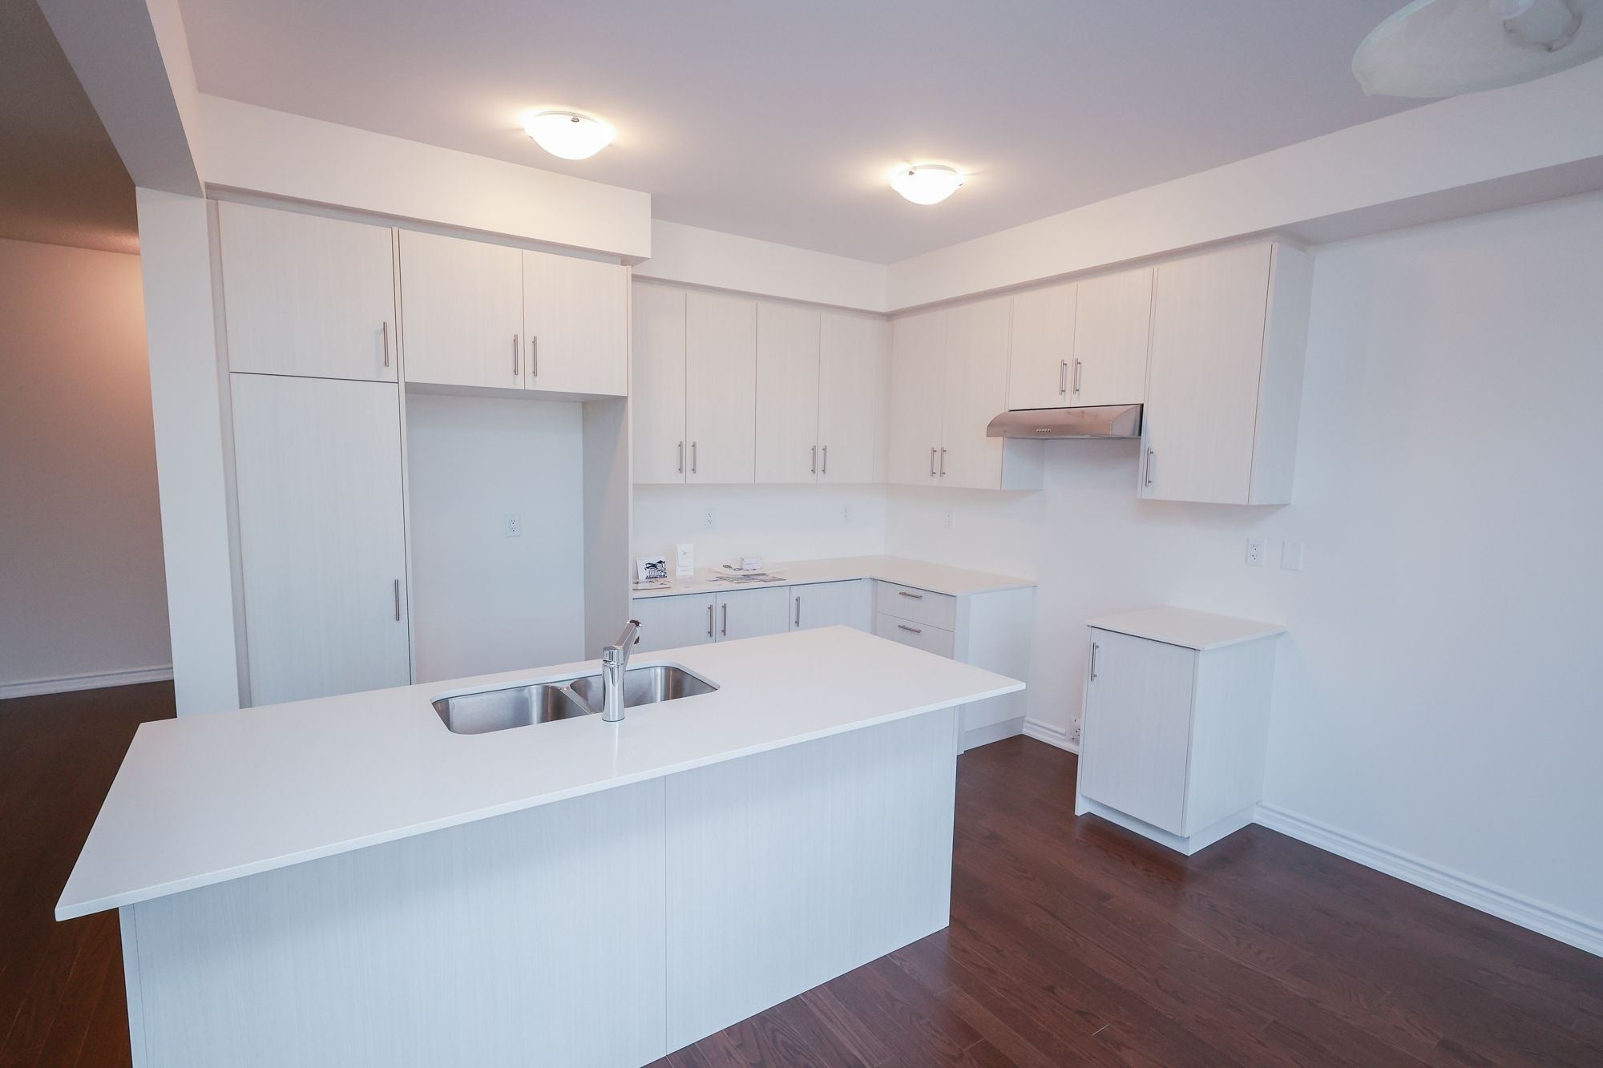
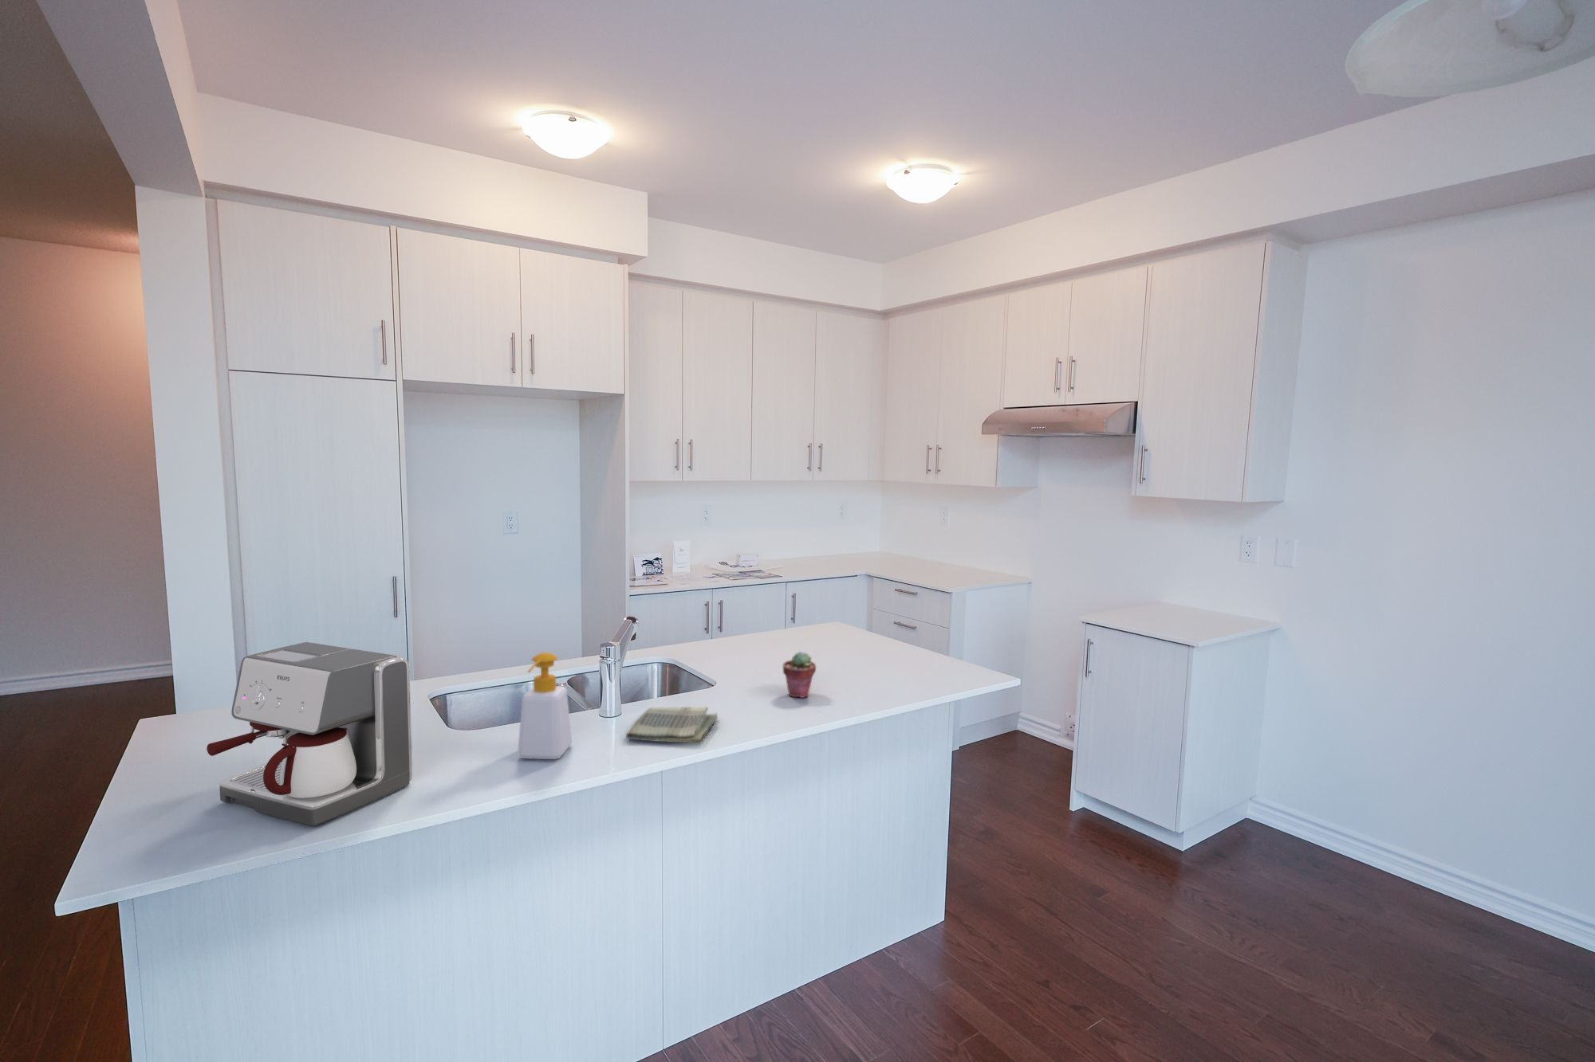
+ dish towel (674, 723)
+ potted succulent (799, 672)
+ coffee maker (318, 724)
+ soap bottle (541, 706)
